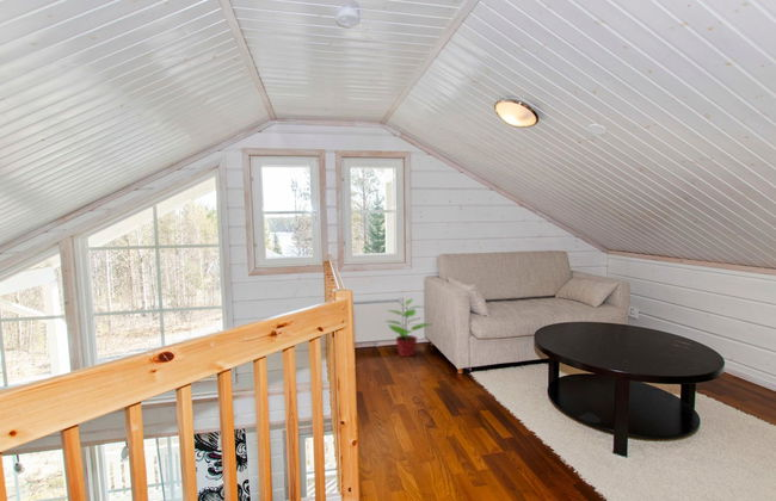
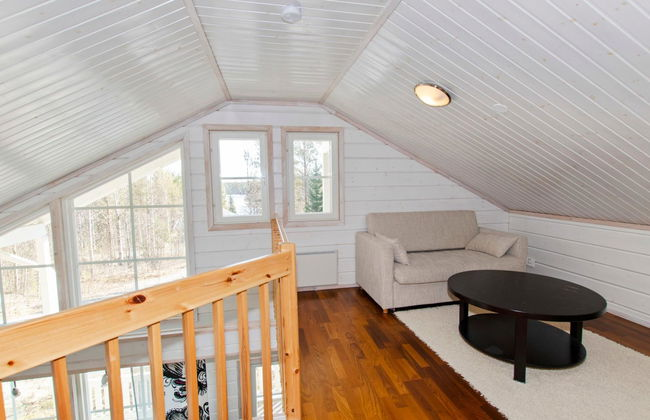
- potted plant (406, 323)
